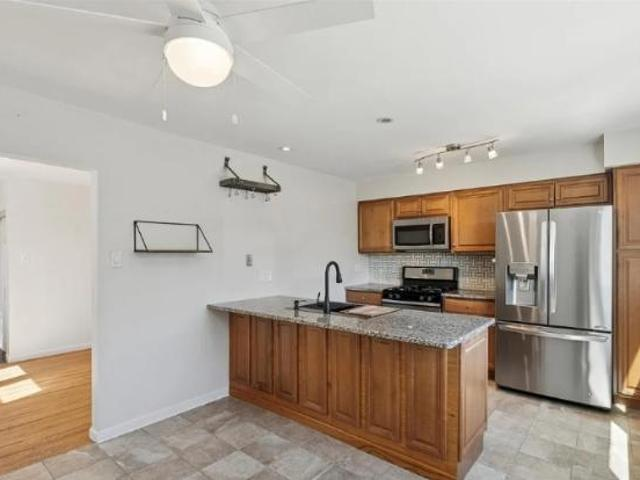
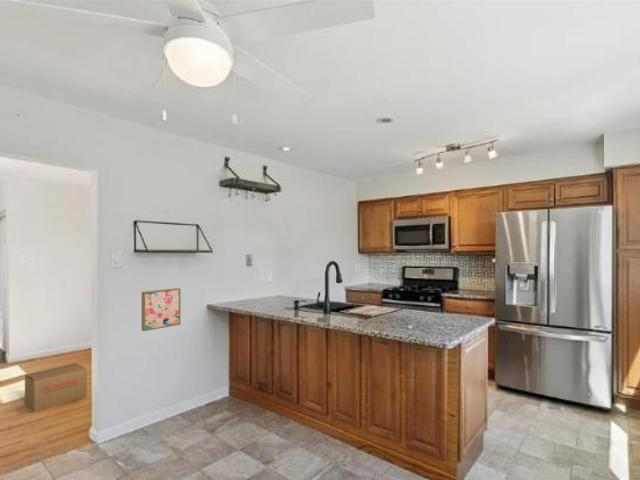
+ wall art (161, 308)
+ cardboard box (56, 385)
